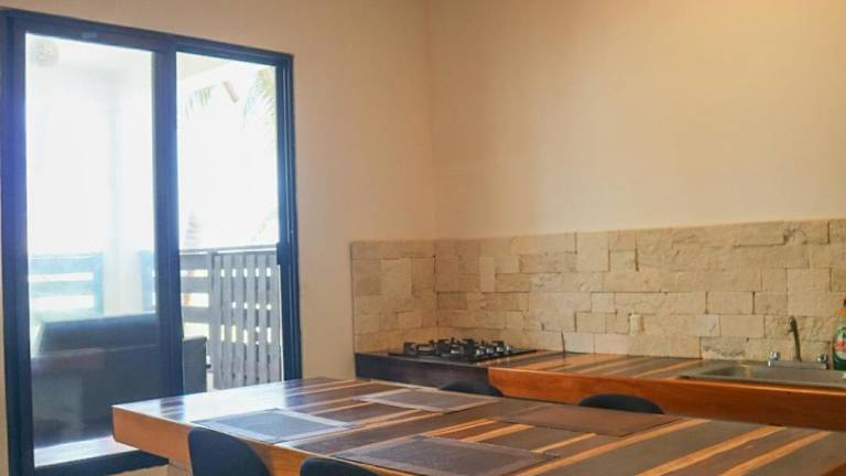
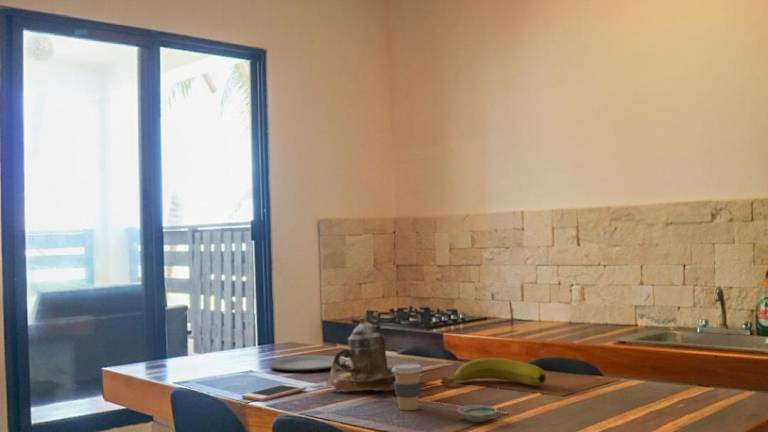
+ teapot (376, 351)
+ cell phone (274, 392)
+ plate (307, 364)
+ banana (500, 373)
+ saucer (477, 414)
+ coffee cup (407, 386)
